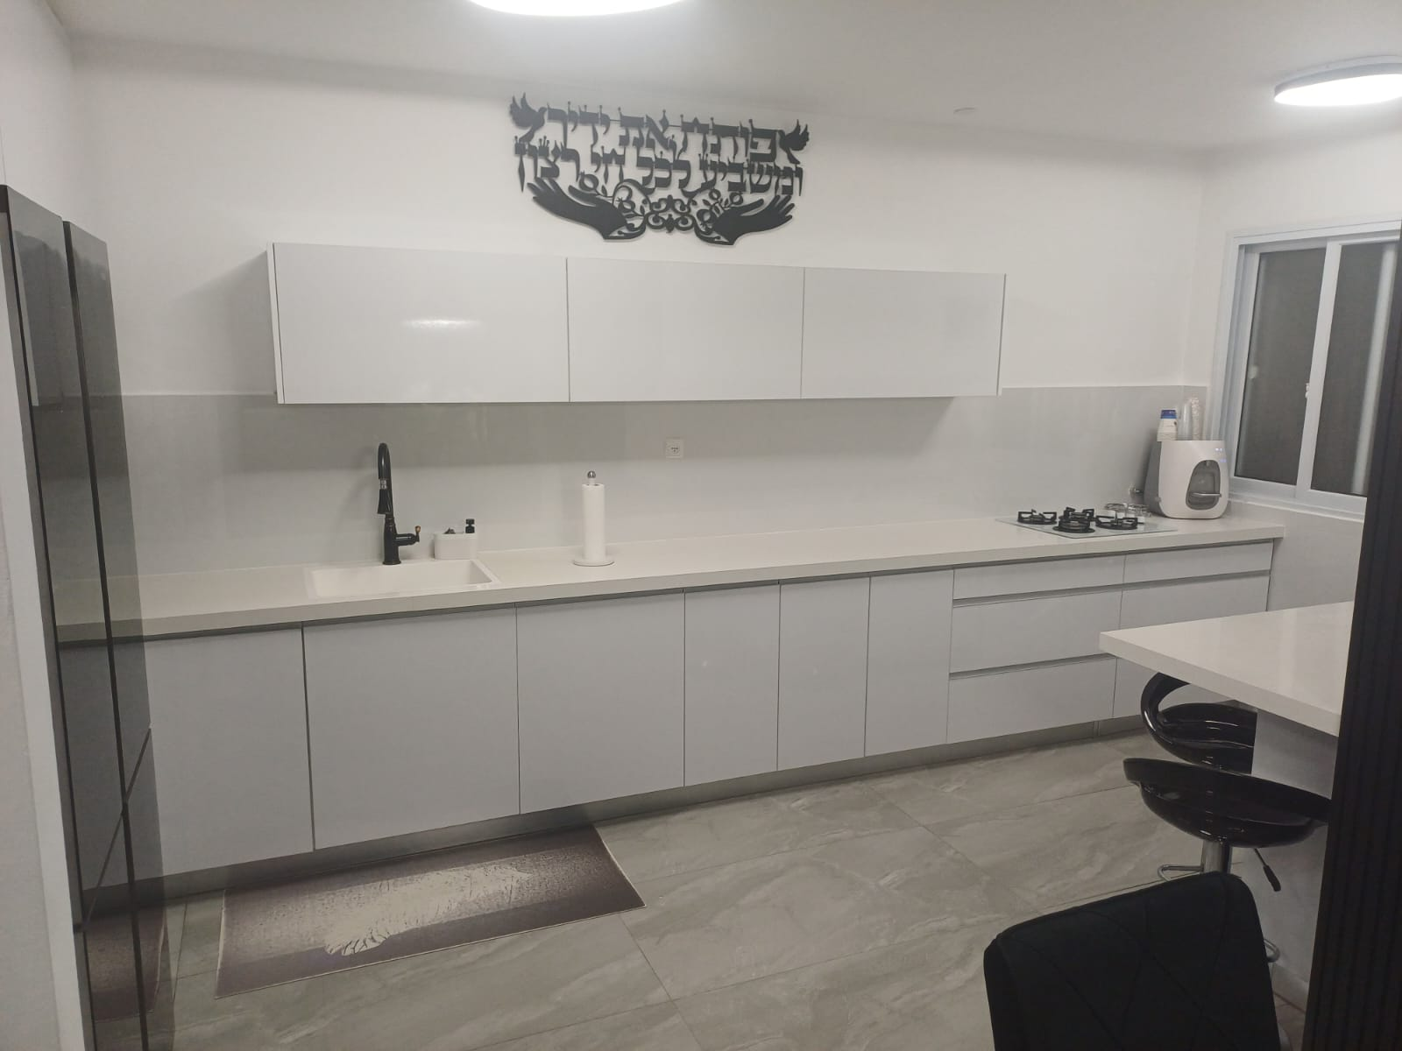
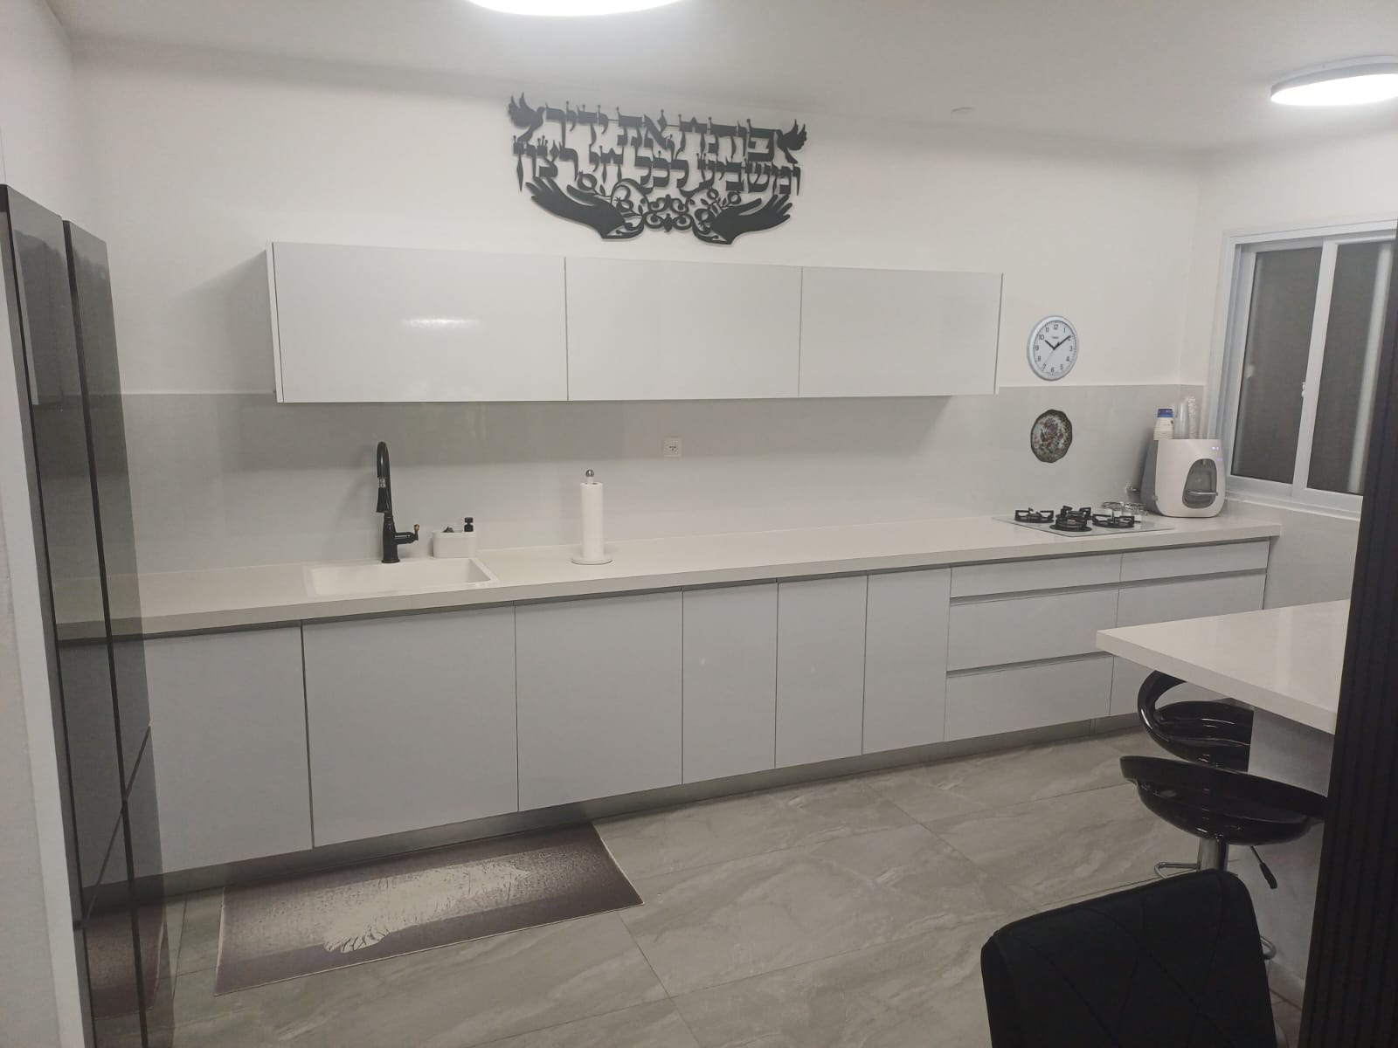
+ wall clock (1053, 348)
+ decorative plate (1049, 436)
